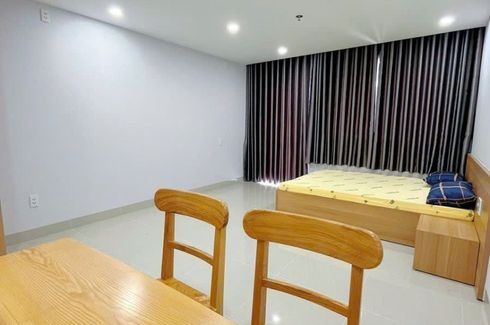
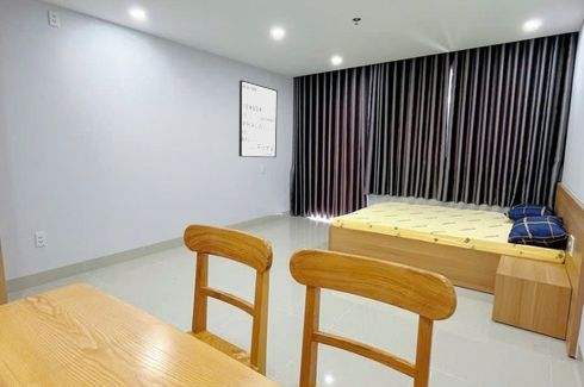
+ wall art (259, 121)
